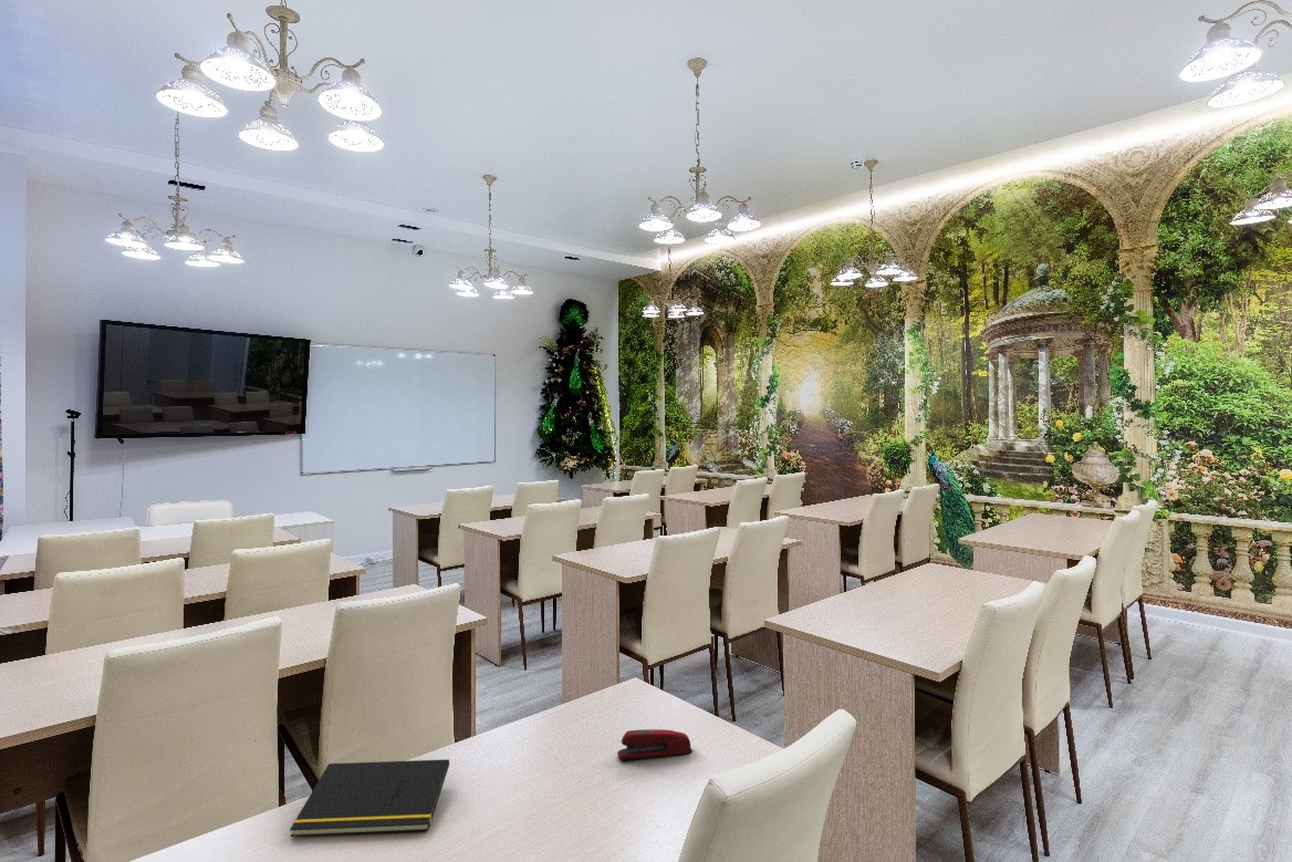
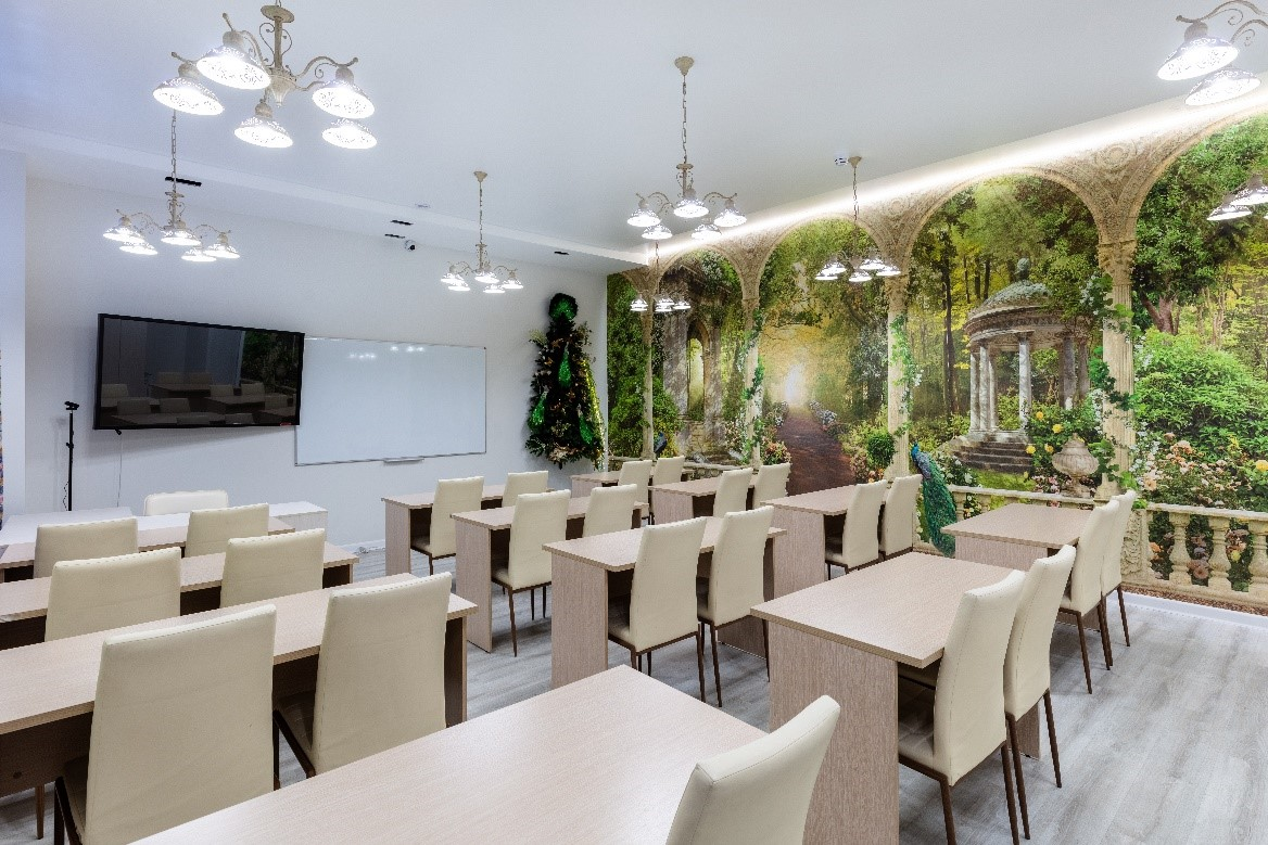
- stapler (655, 741)
- notepad (375, 795)
